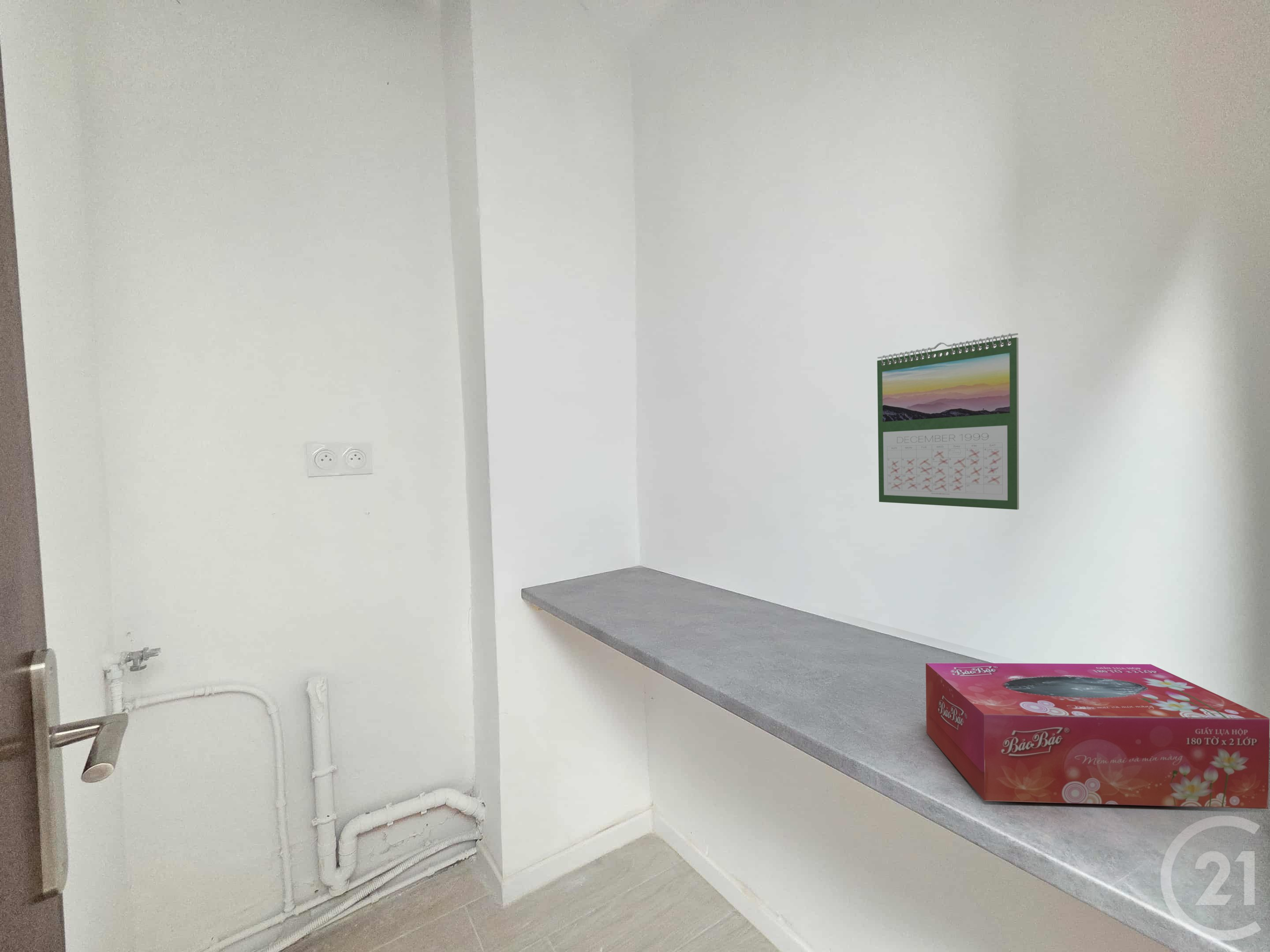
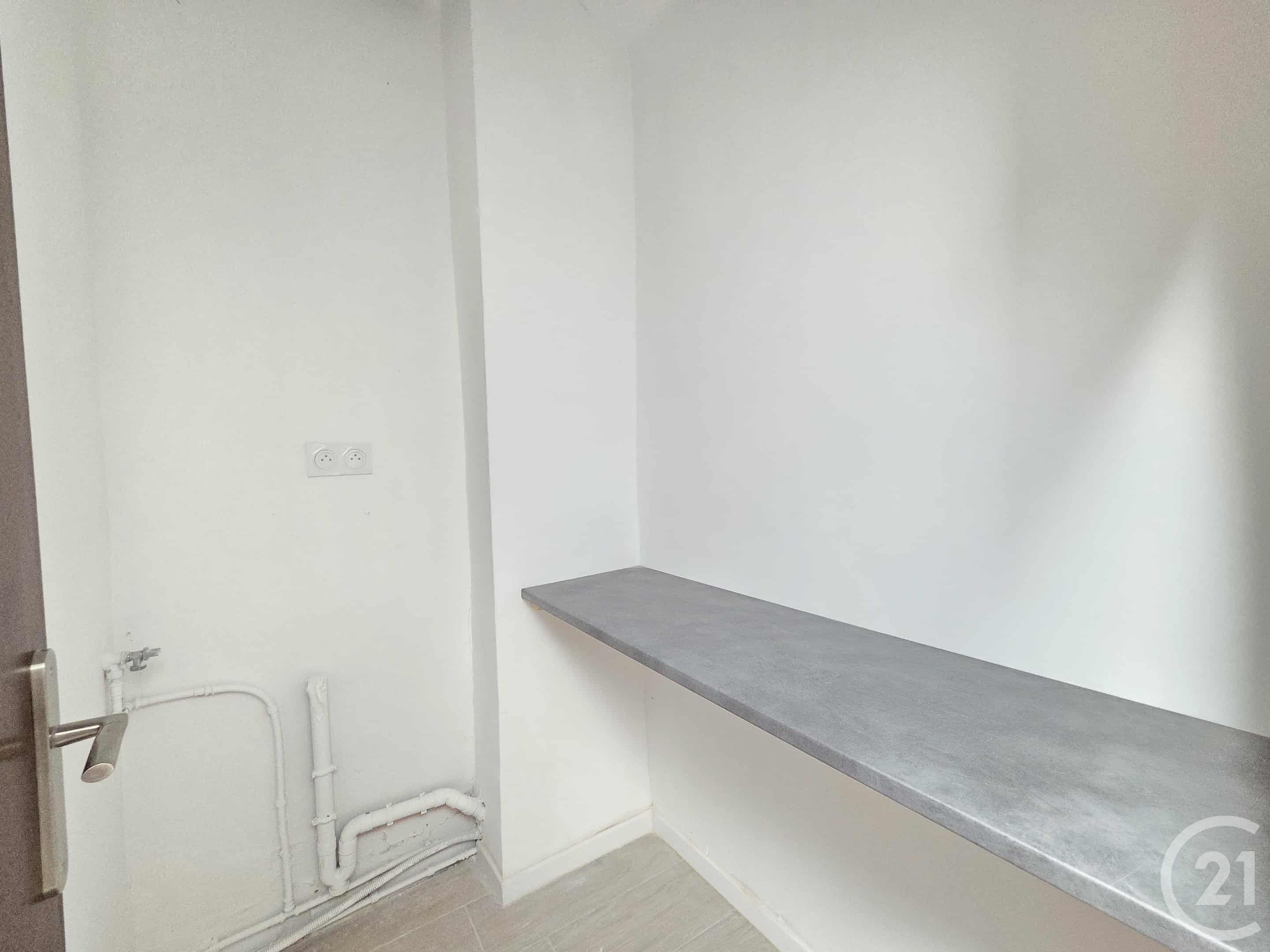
- tissue box (1075, 726)
- calendar (941, 424)
